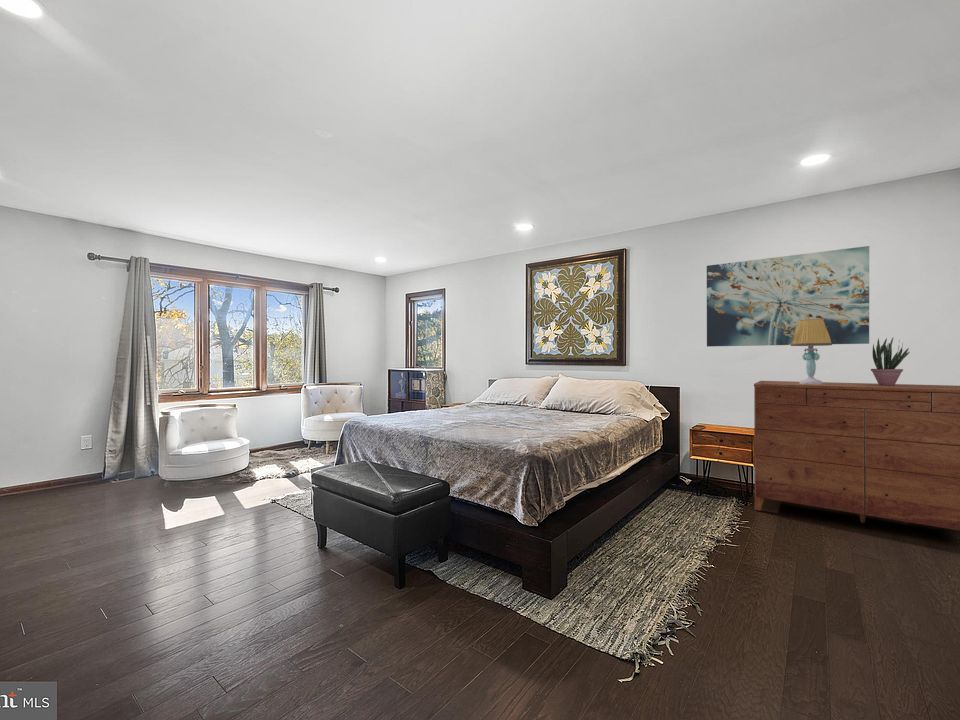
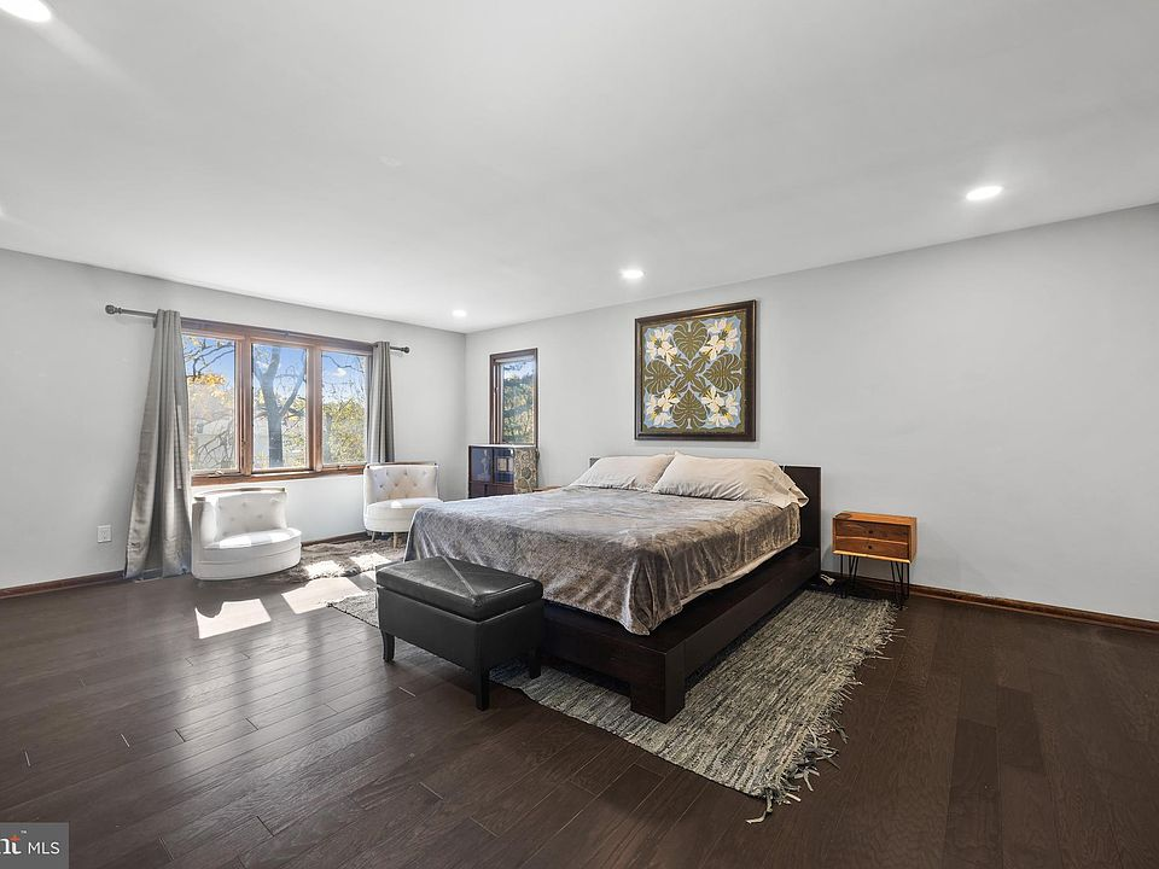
- table lamp (810, 351)
- wall art (780, 301)
- potted plant (889, 361)
- dresser (862, 452)
